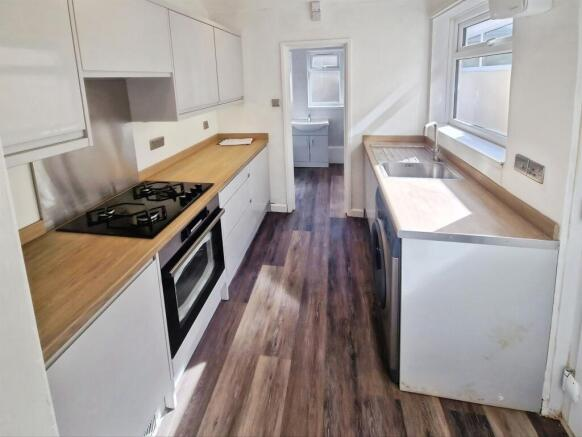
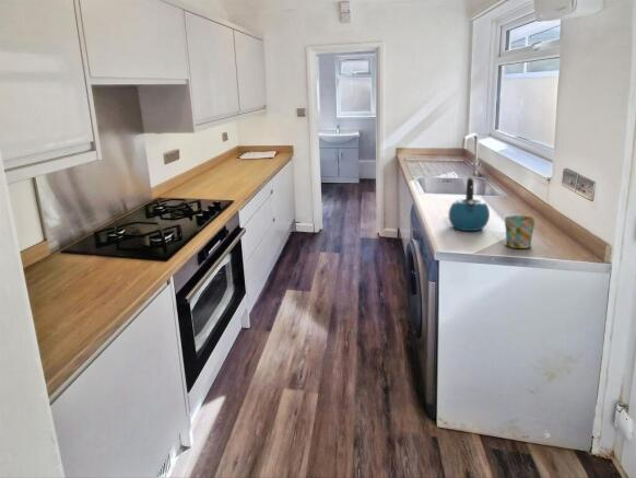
+ kettle (469, 203)
+ mug (517, 232)
